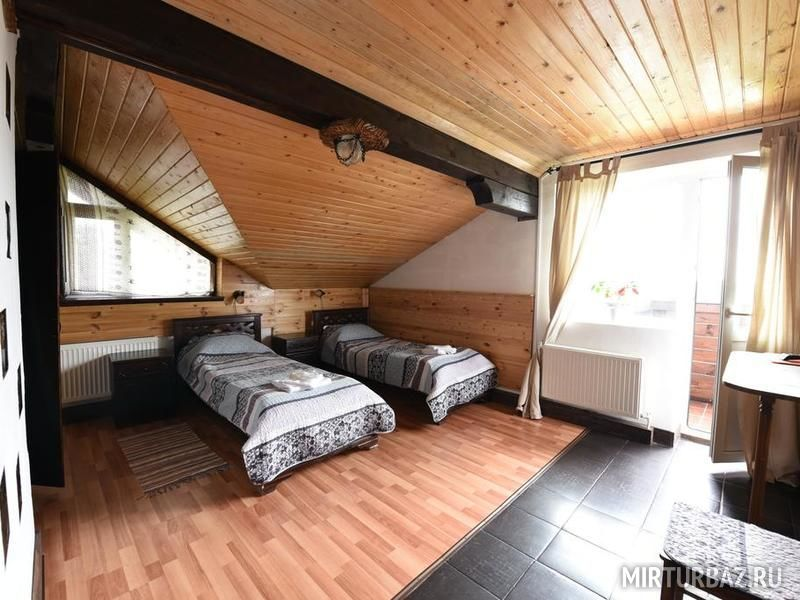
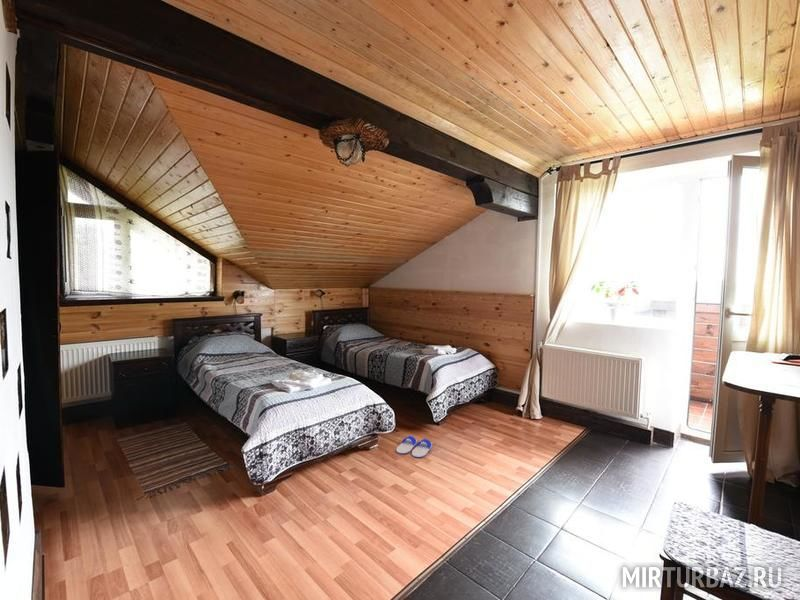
+ flip-flop (414, 444)
